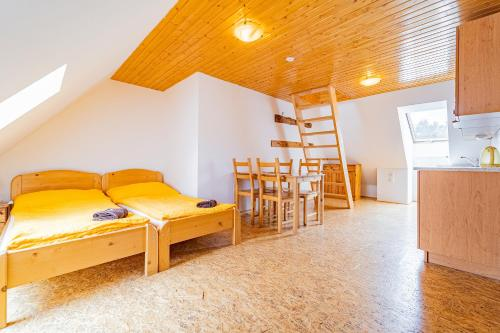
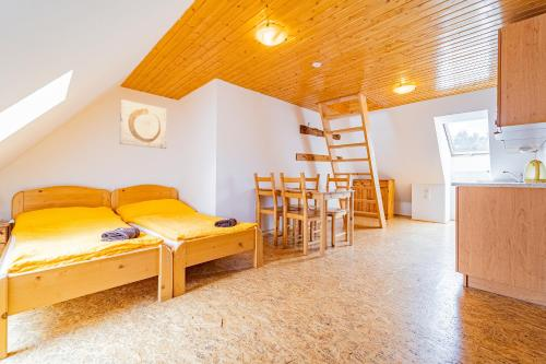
+ wall art (144, 125)
